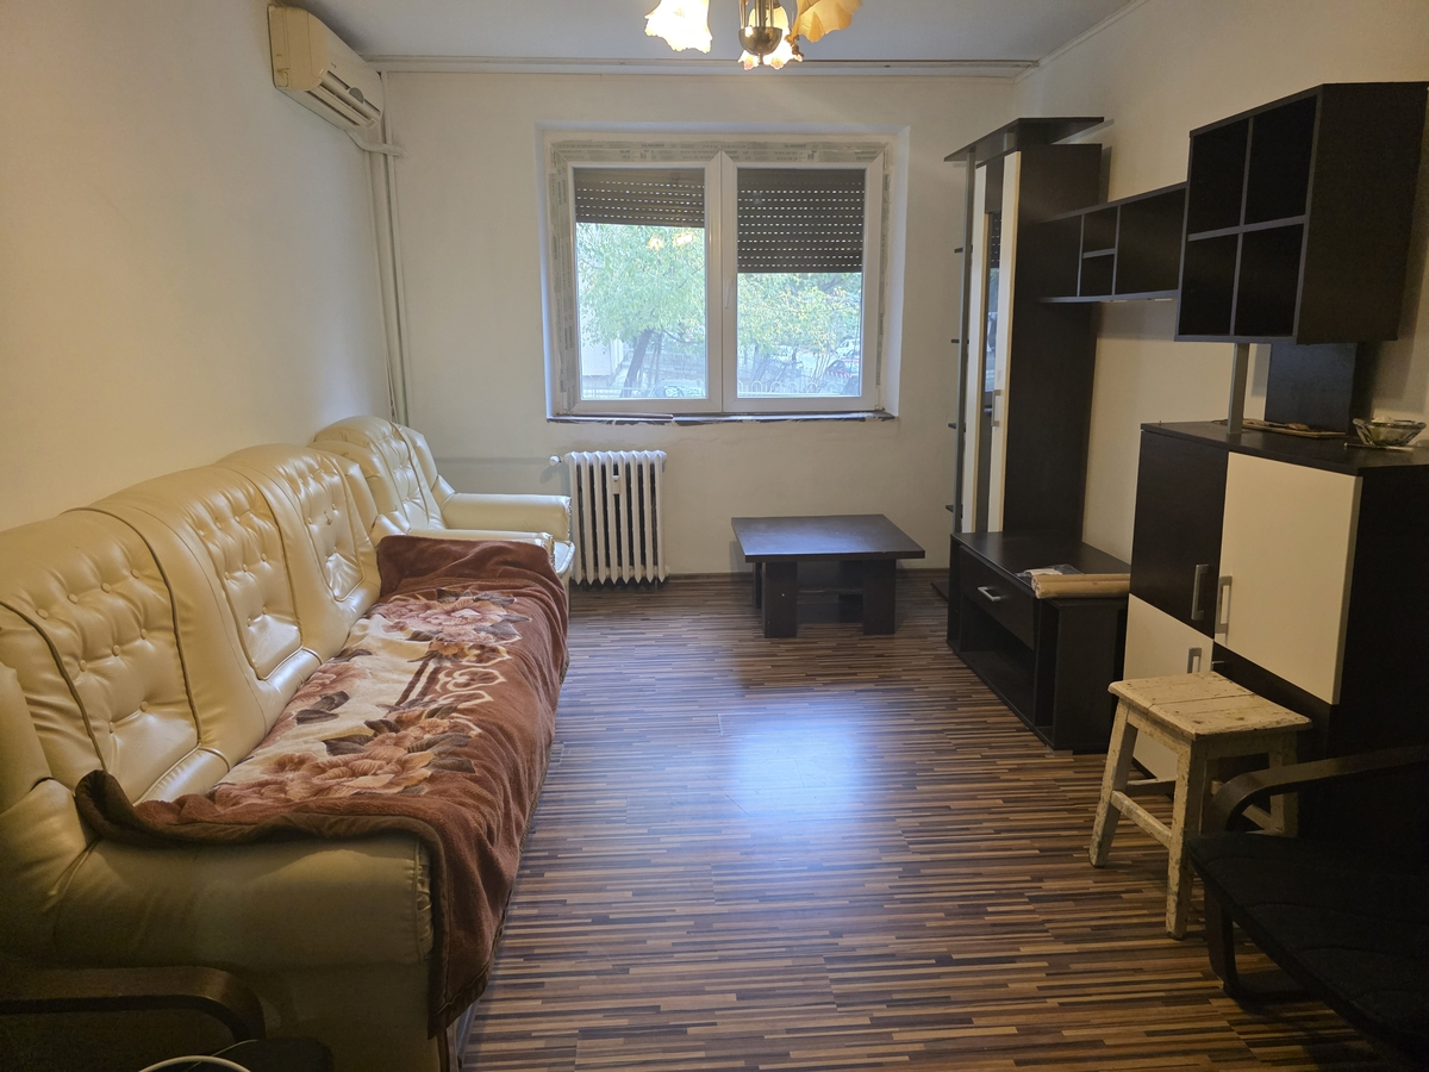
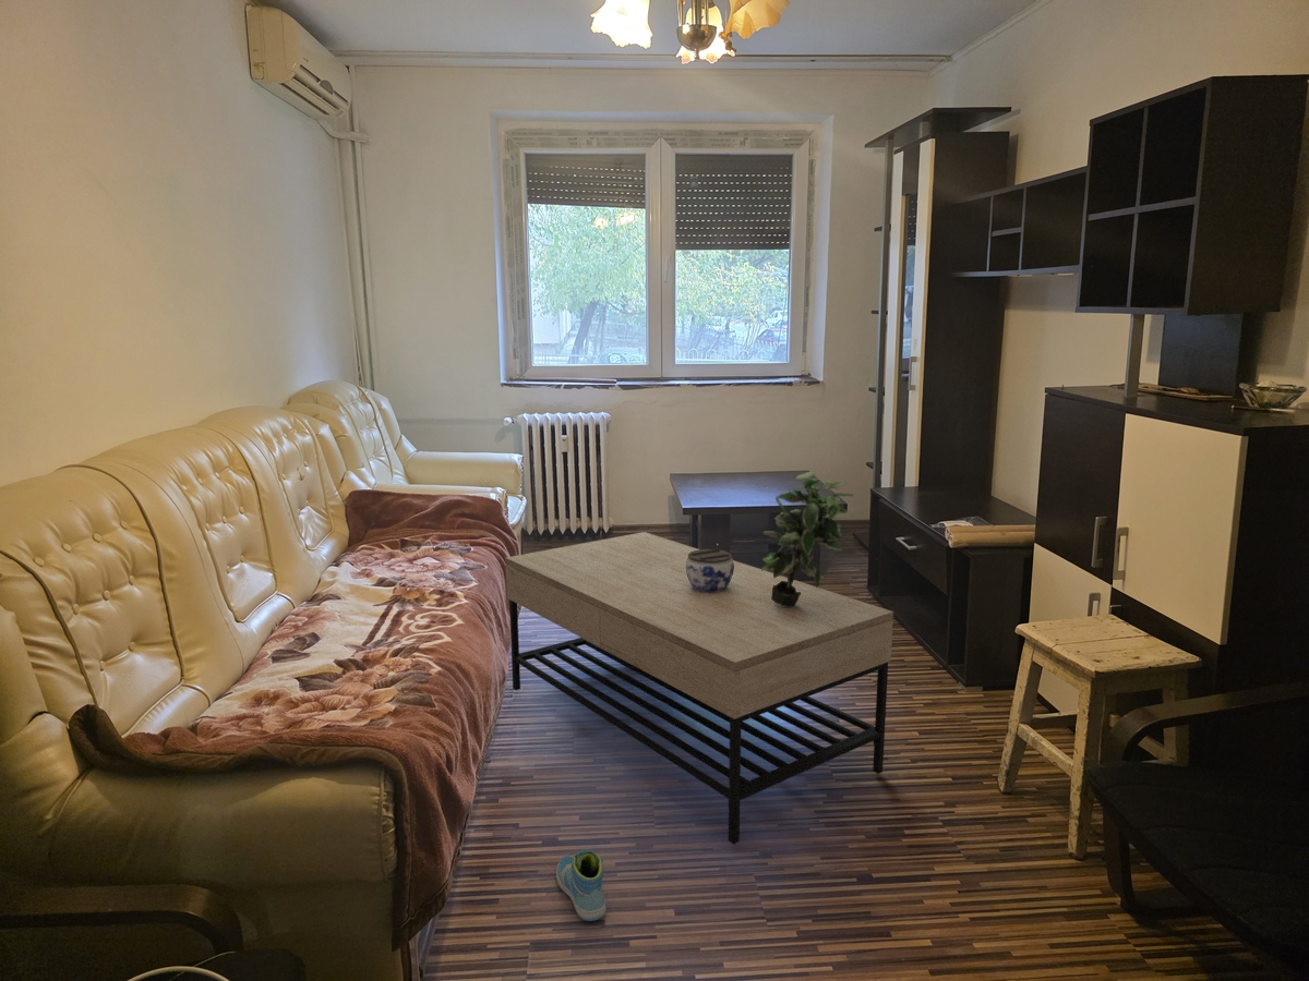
+ coffee table (678, 655)
+ jar (709, 569)
+ sneaker (580, 868)
+ potted plant (806, 538)
